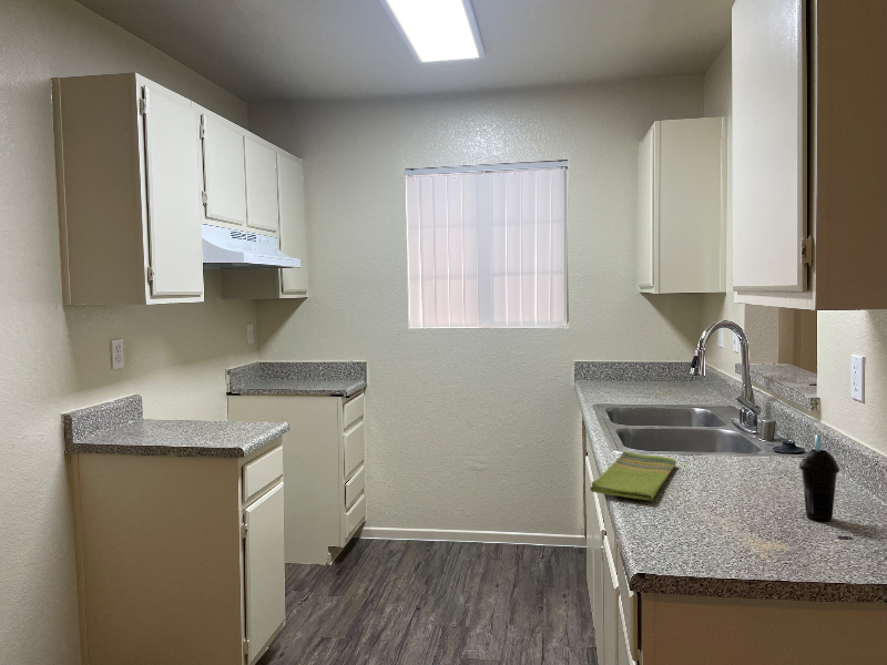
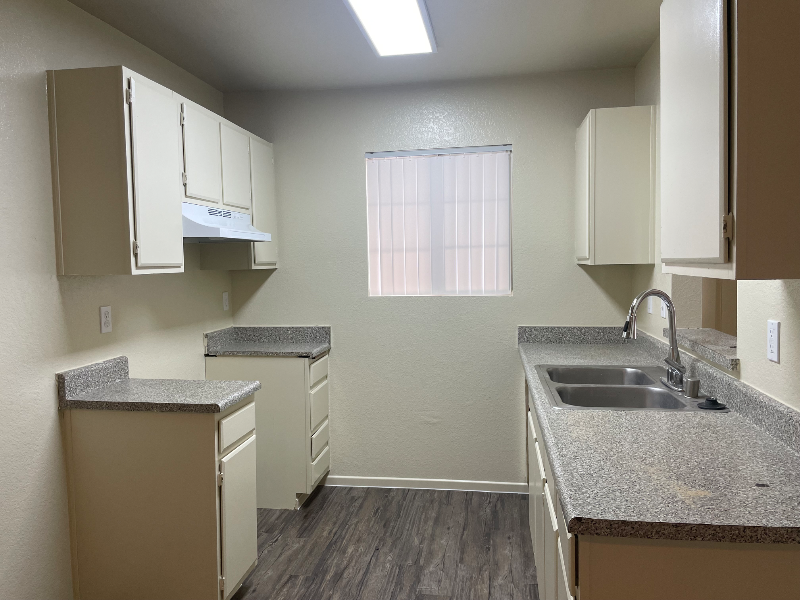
- cup (818, 475)
- dish towel (635, 473)
